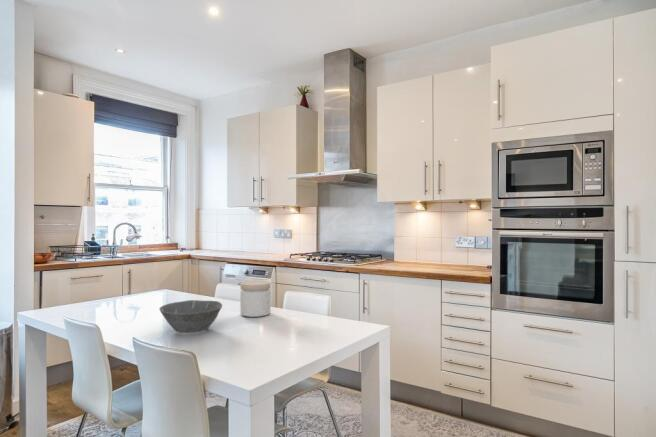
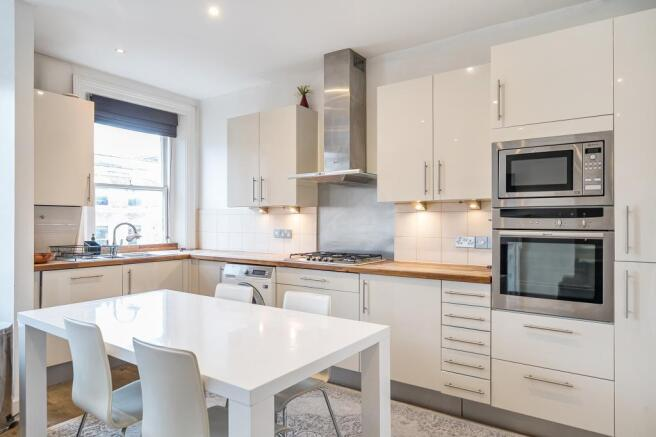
- jar (255, 298)
- bowl (191, 317)
